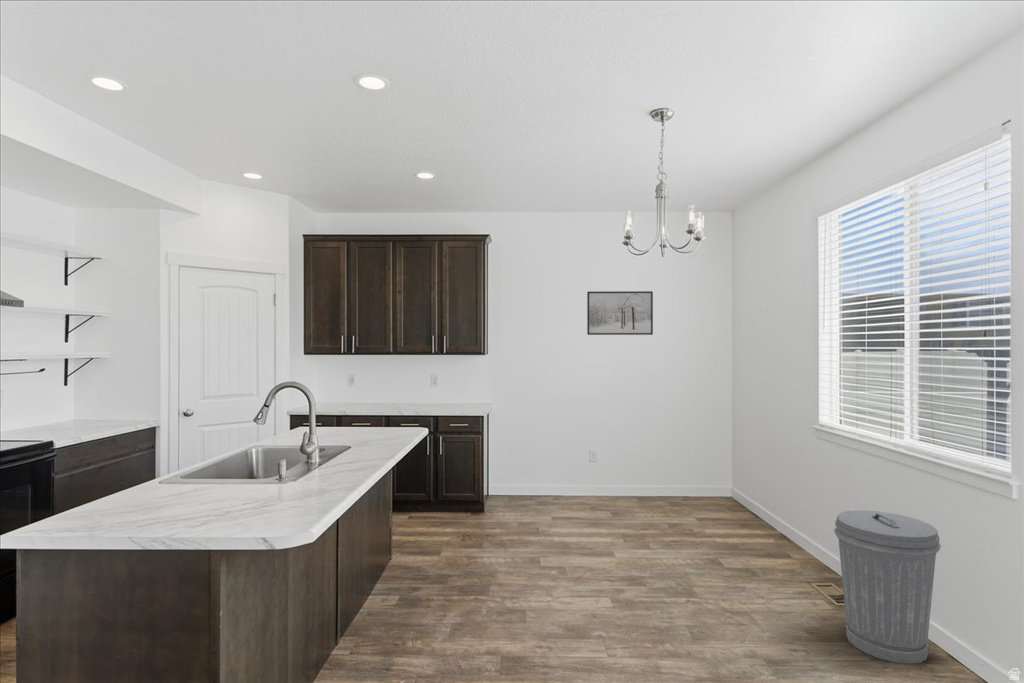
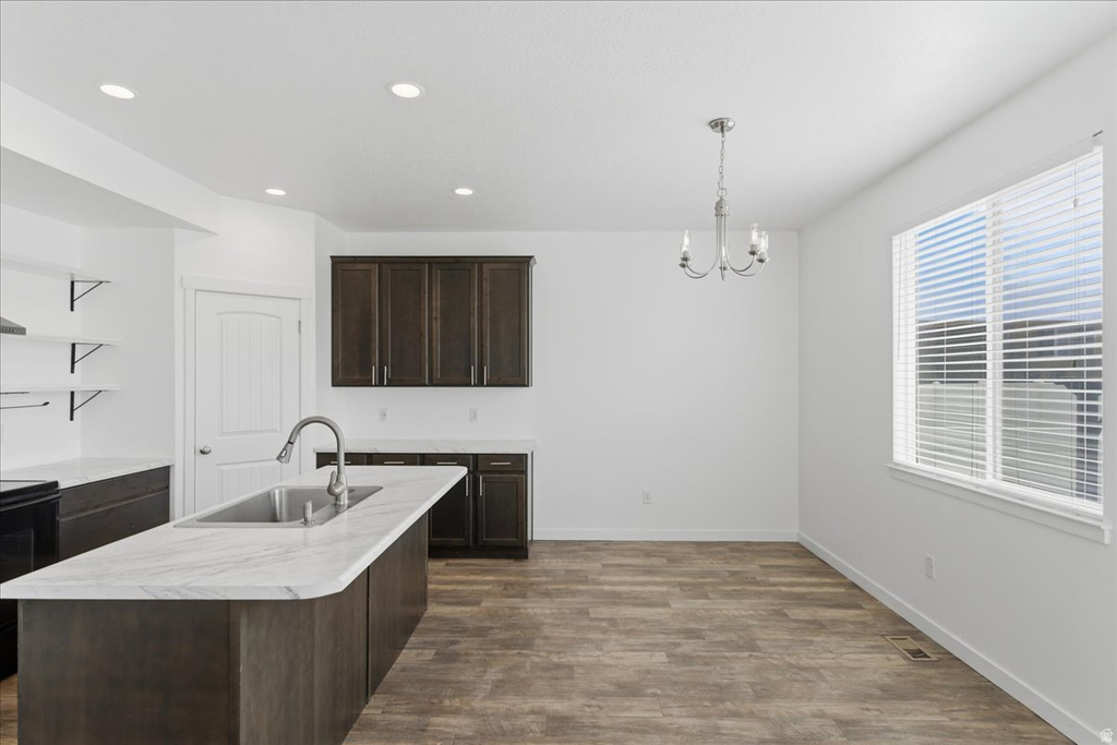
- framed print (619, 313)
- trash can (885, 580)
